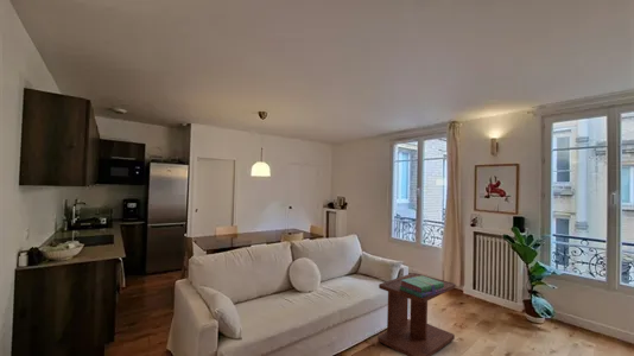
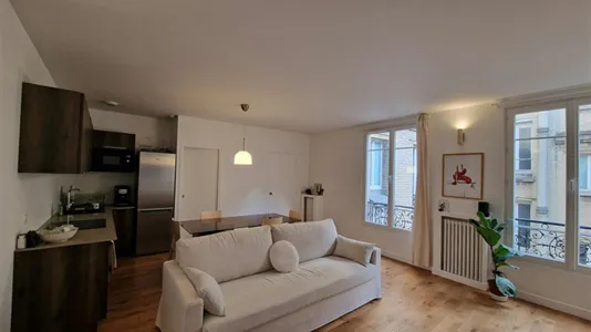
- stack of books (421, 285)
- side table (417, 312)
